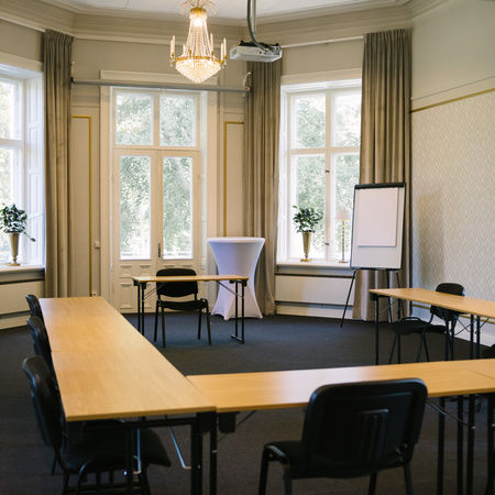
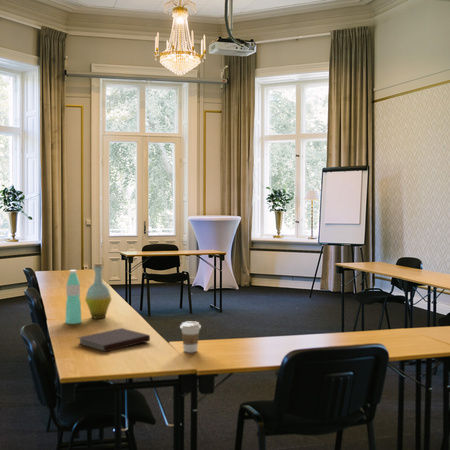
+ coffee cup (190, 336)
+ water bottle (73, 296)
+ notebook (113, 339)
+ bottle (98, 290)
